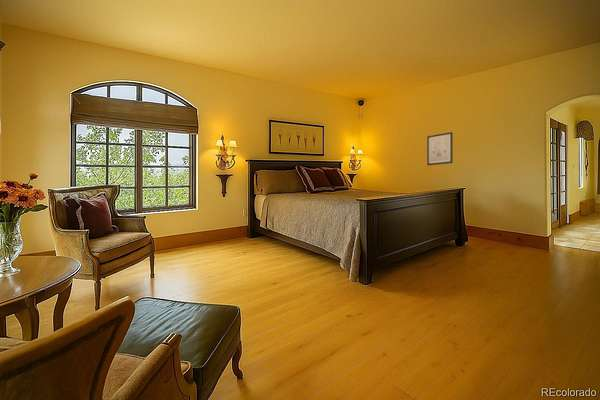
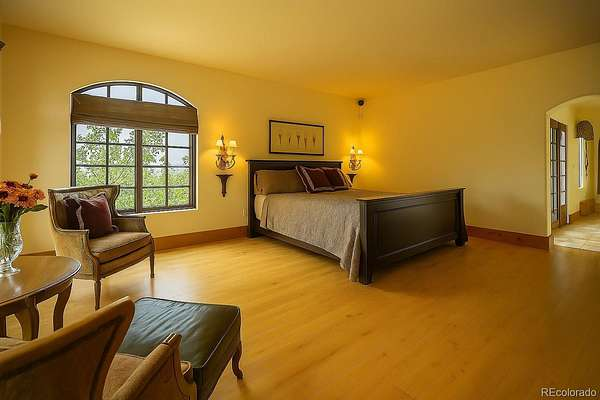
- wall art (439, 149)
